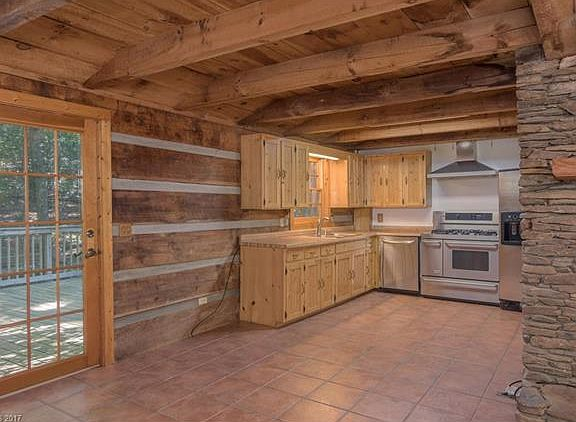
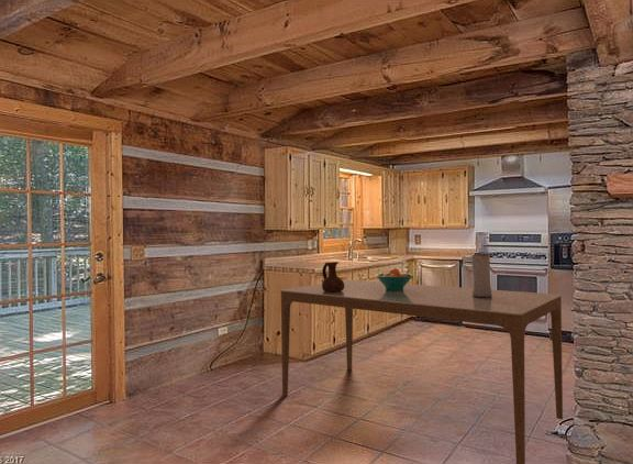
+ vase (481, 275)
+ fruit bowl (393, 278)
+ ceramic pitcher (332, 276)
+ dining table (417, 316)
